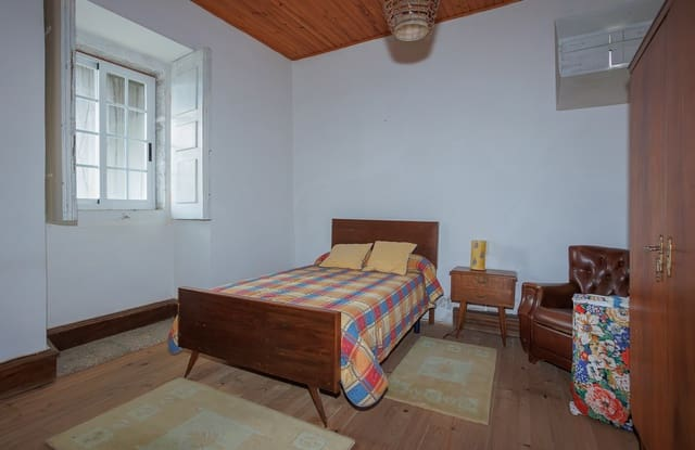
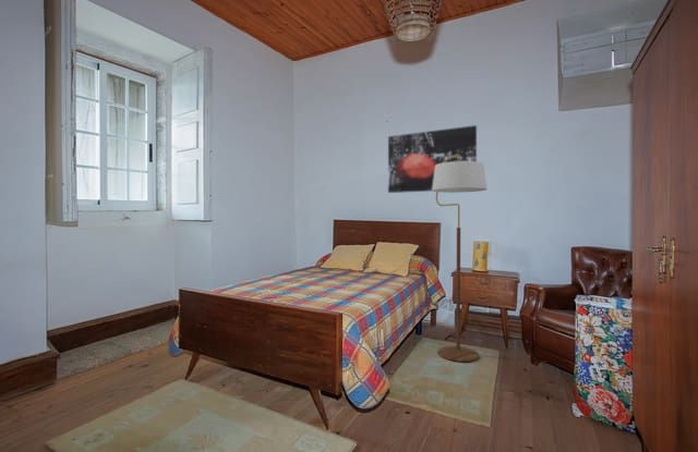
+ wall art (430, 161)
+ floor lamp (457, 254)
